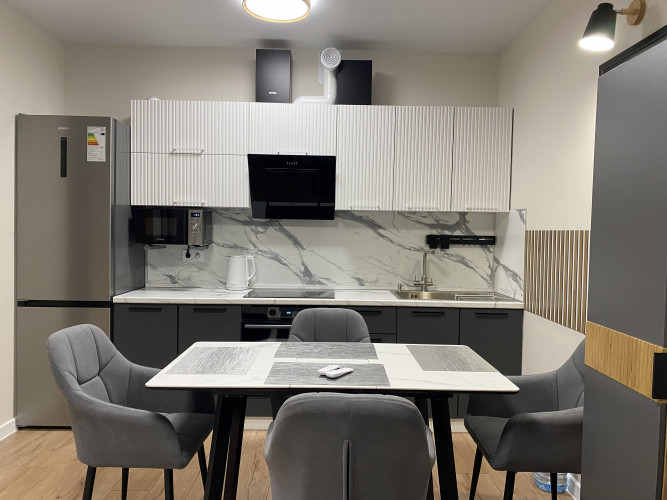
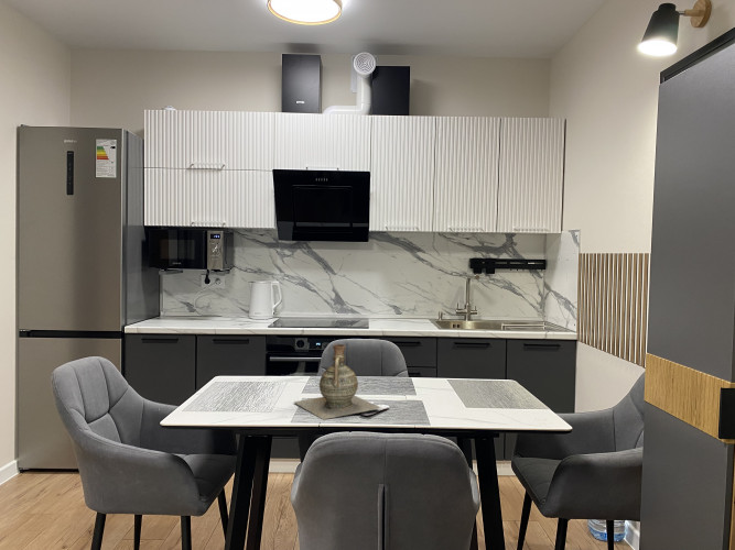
+ ceramic jug (337, 375)
